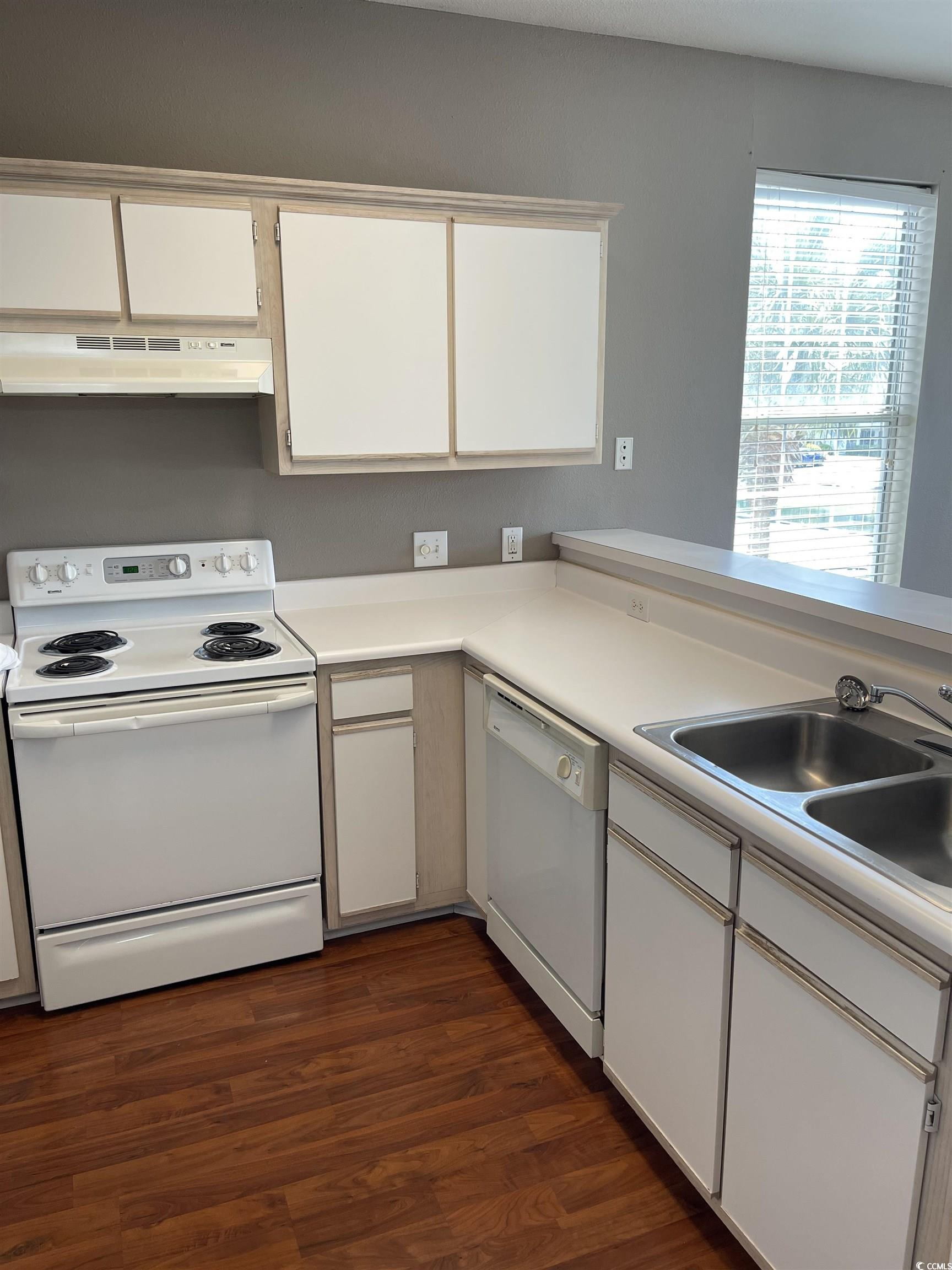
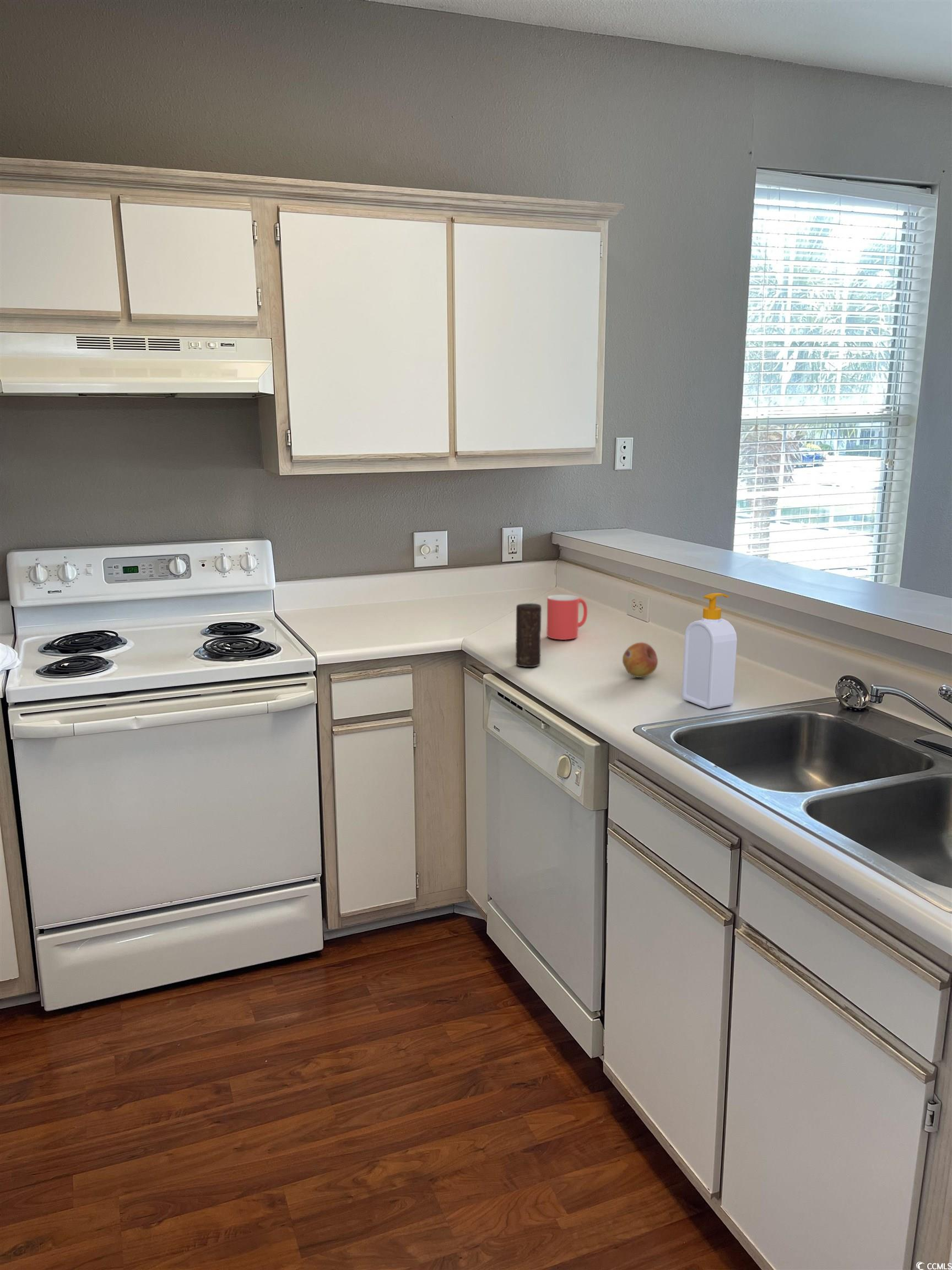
+ mug (568, 616)
+ fruit (640, 659)
+ candle (528, 634)
+ soap bottle (711, 648)
